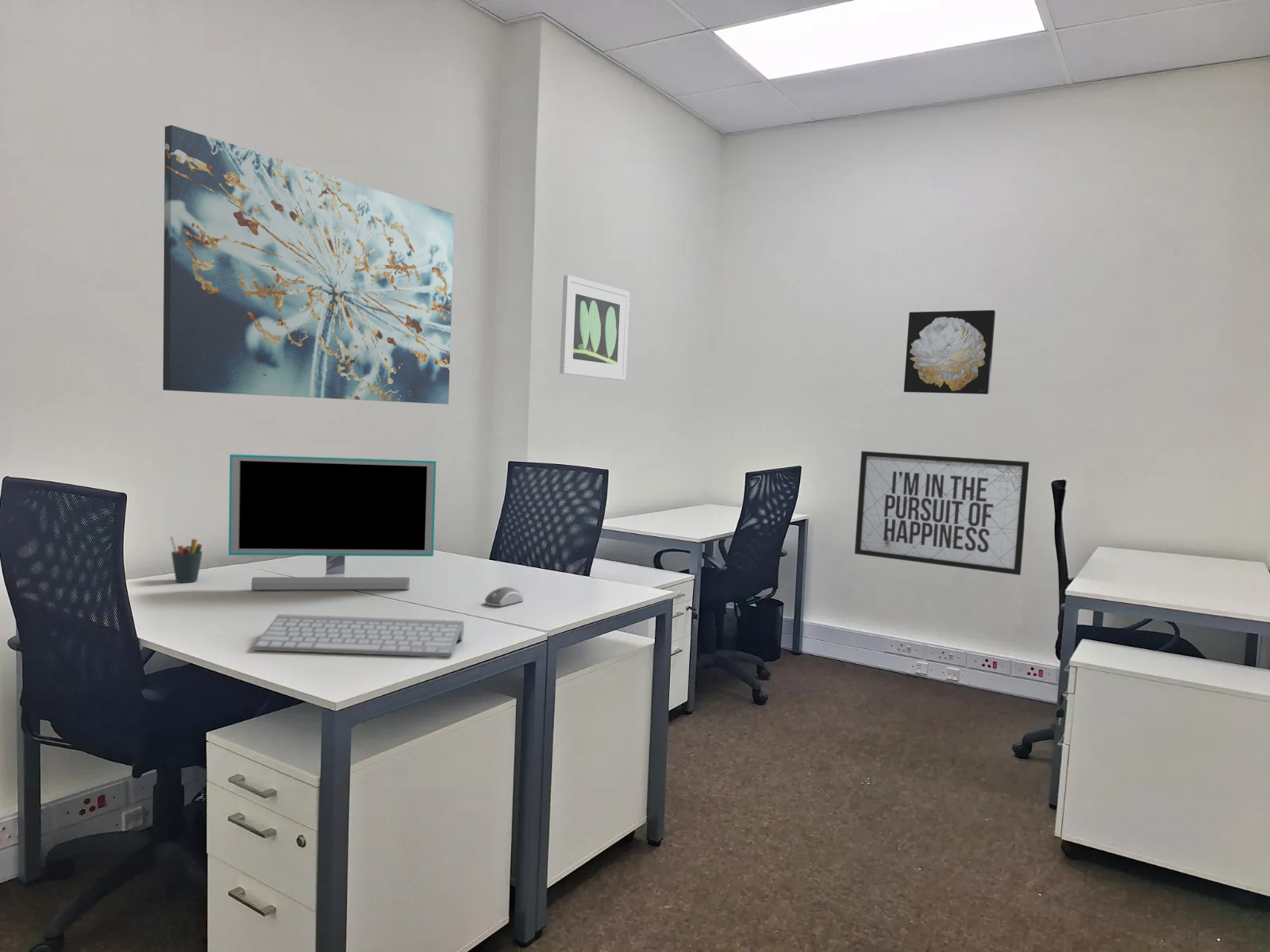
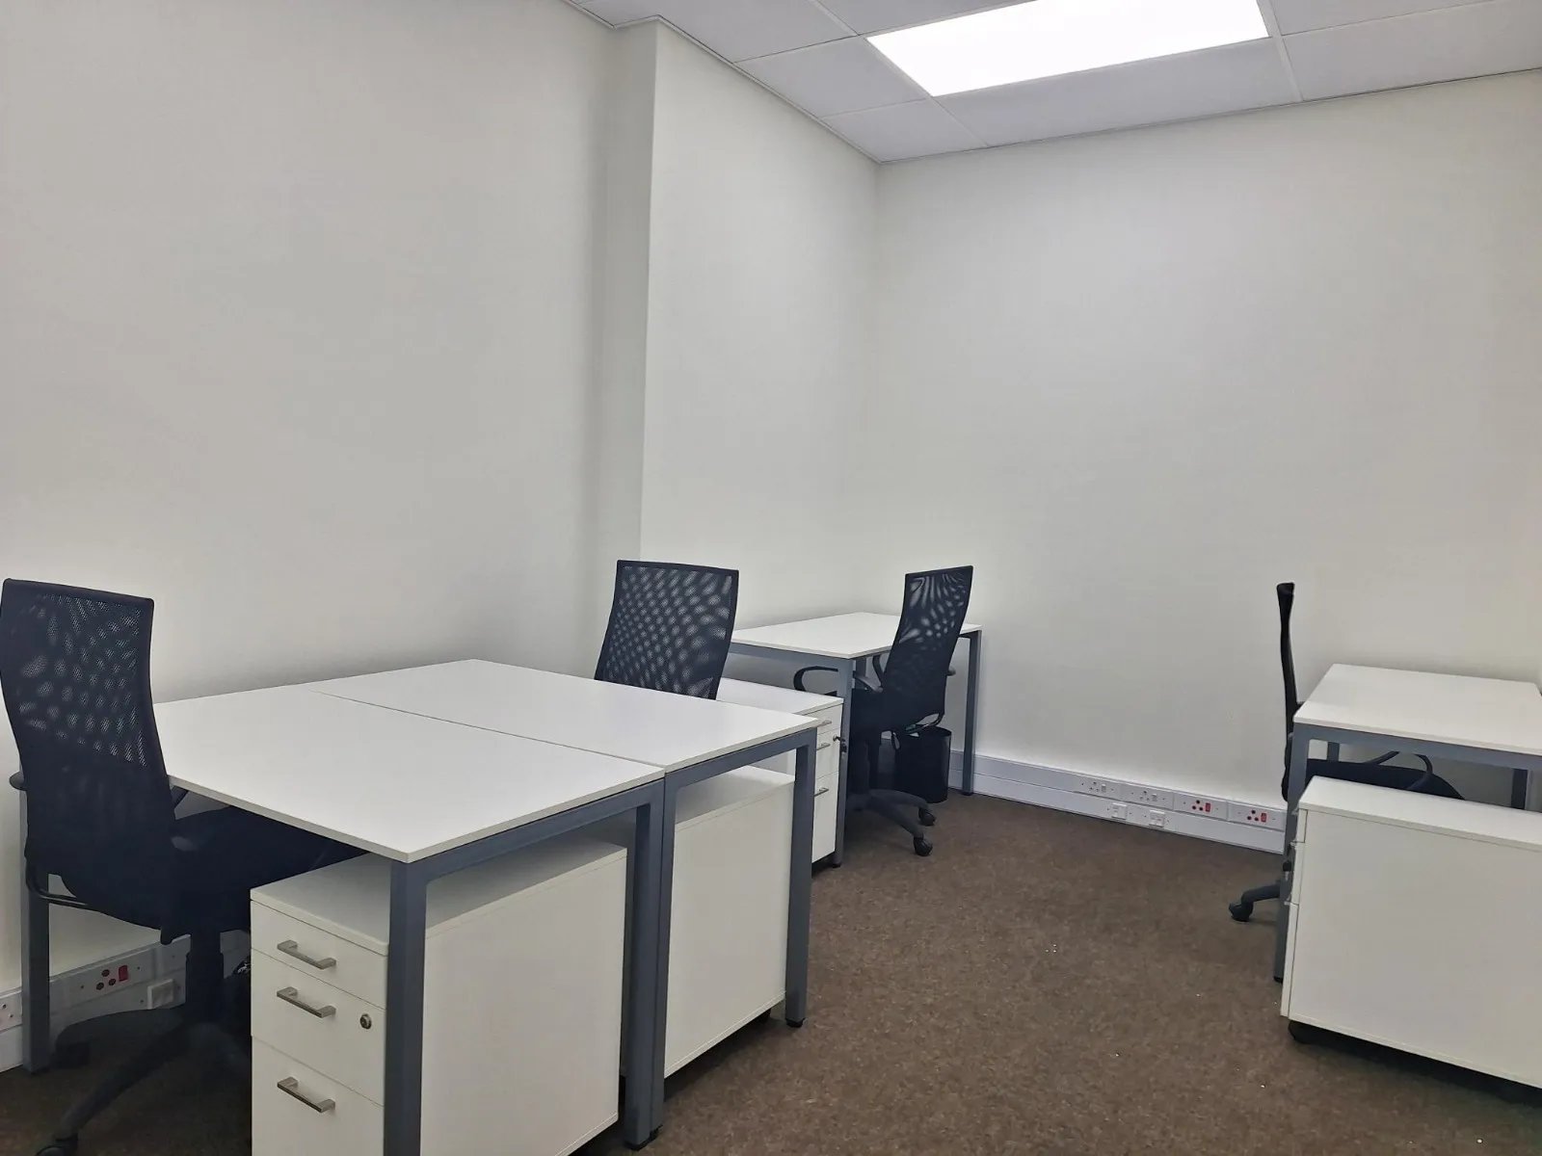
- mirror (937, 510)
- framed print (596, 330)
- pen holder (187, 559)
- keyboard (363, 634)
- wall art (330, 289)
- computer mouse (505, 594)
- wall art (949, 352)
- monitor (335, 522)
